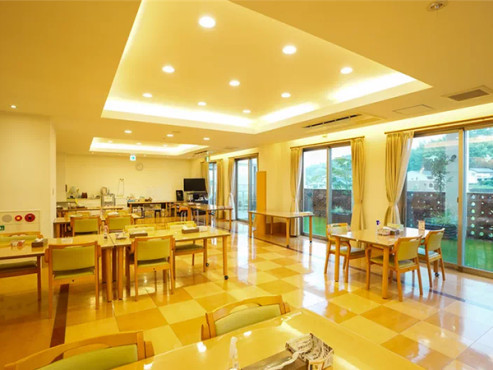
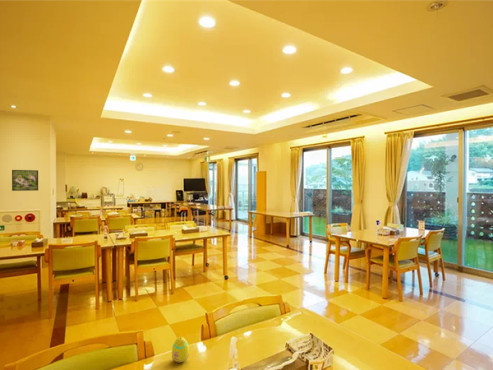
+ egg (180, 348)
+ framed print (25, 180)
